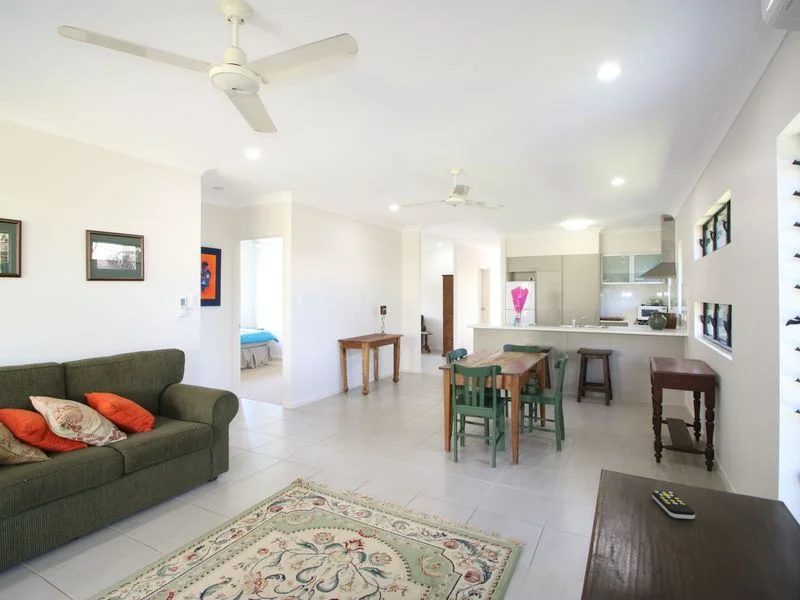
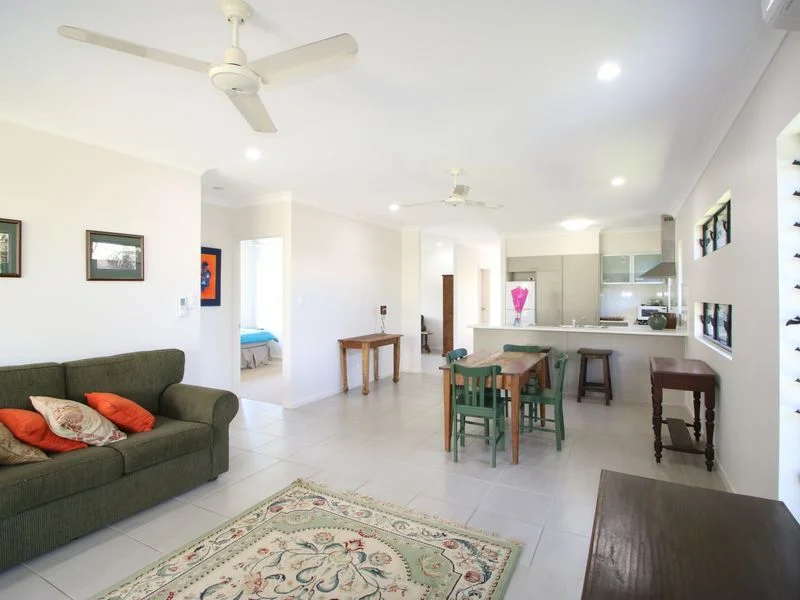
- remote control (672, 504)
